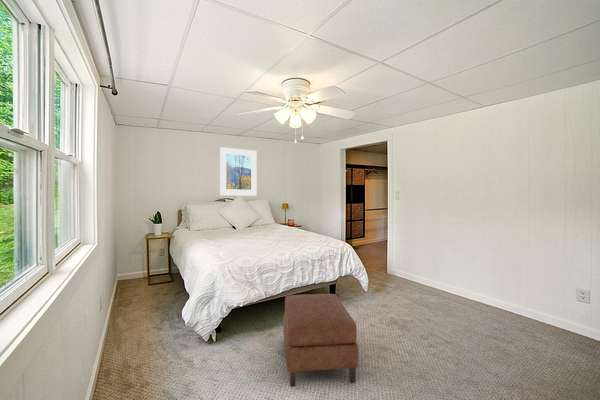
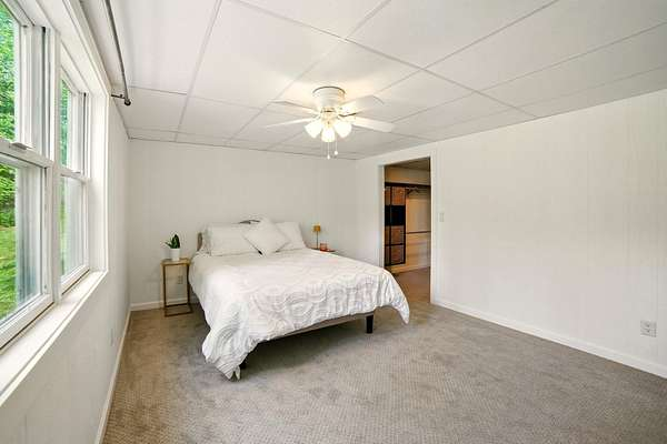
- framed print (238, 172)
- ottoman (316, 332)
